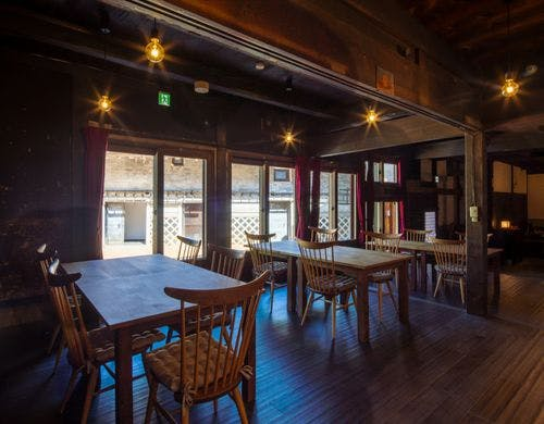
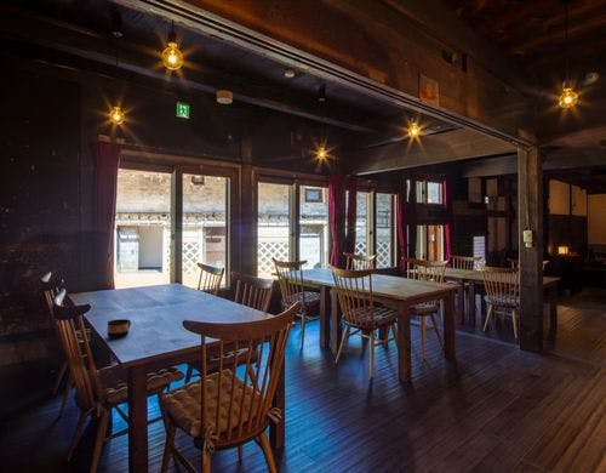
+ cup (119, 329)
